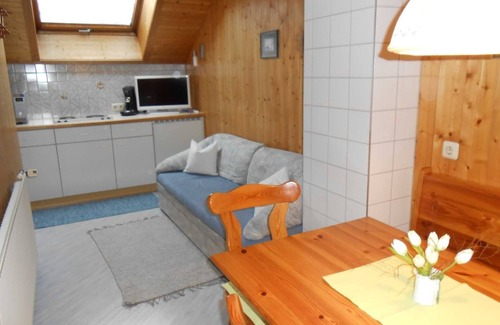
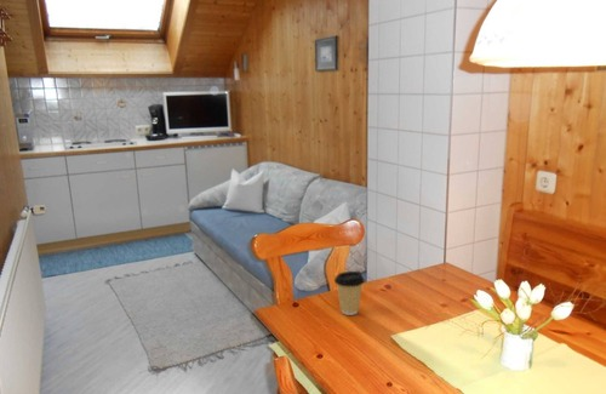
+ coffee cup (349, 292)
